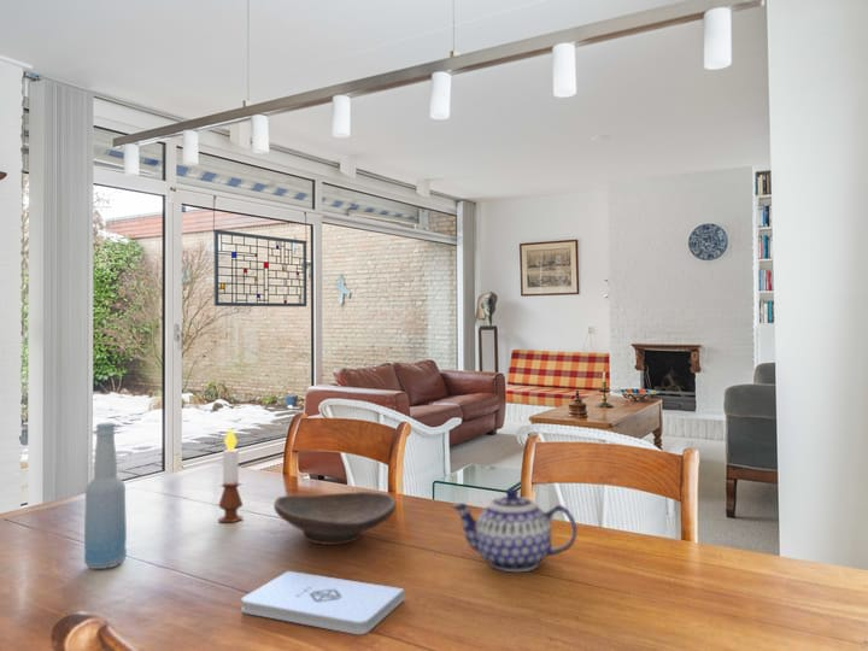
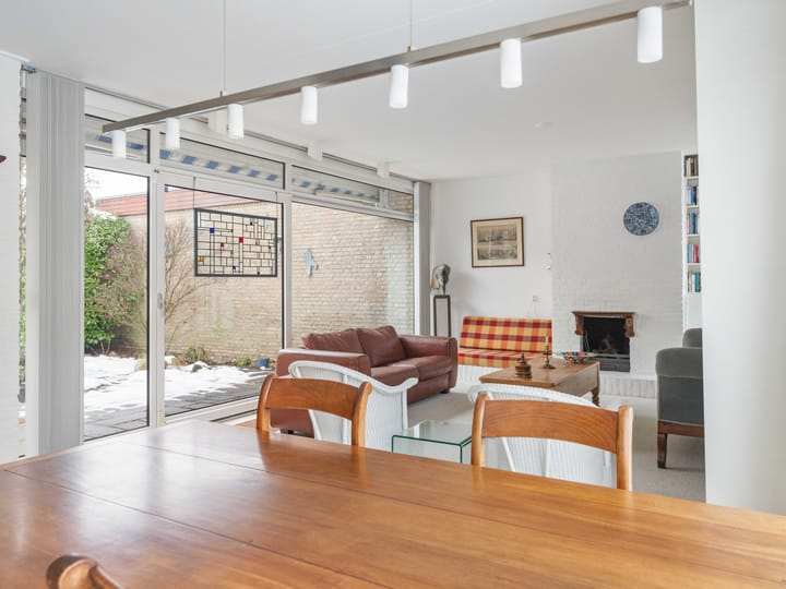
- decorative bowl (335, 517)
- candle (230, 473)
- bottle (105, 493)
- notepad (322, 599)
- teapot (512, 526)
